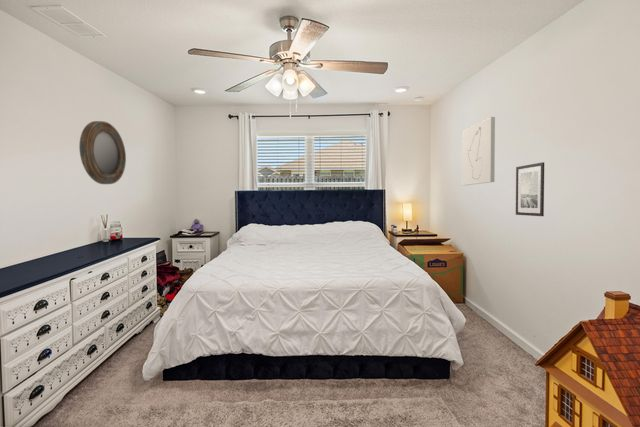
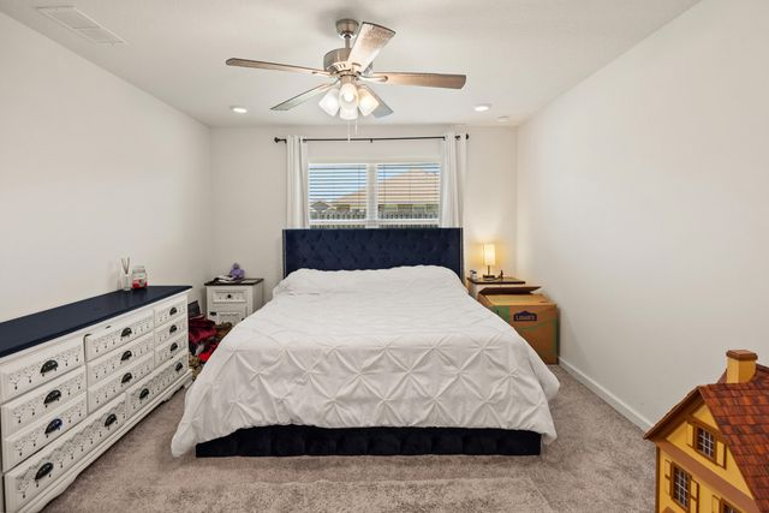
- wall art (529, 190)
- home mirror (105, 153)
- wall art (477, 154)
